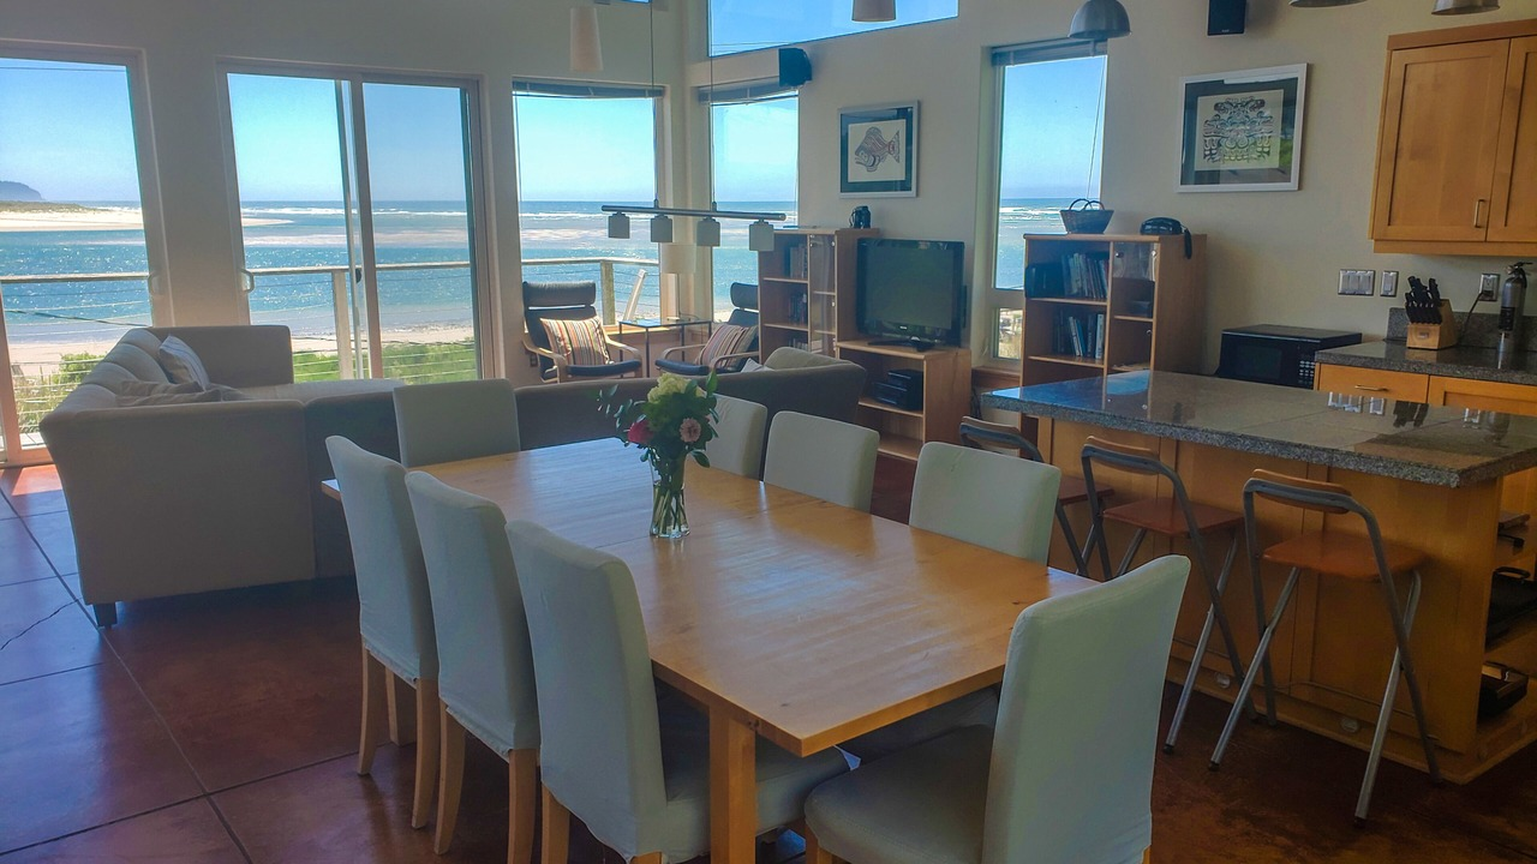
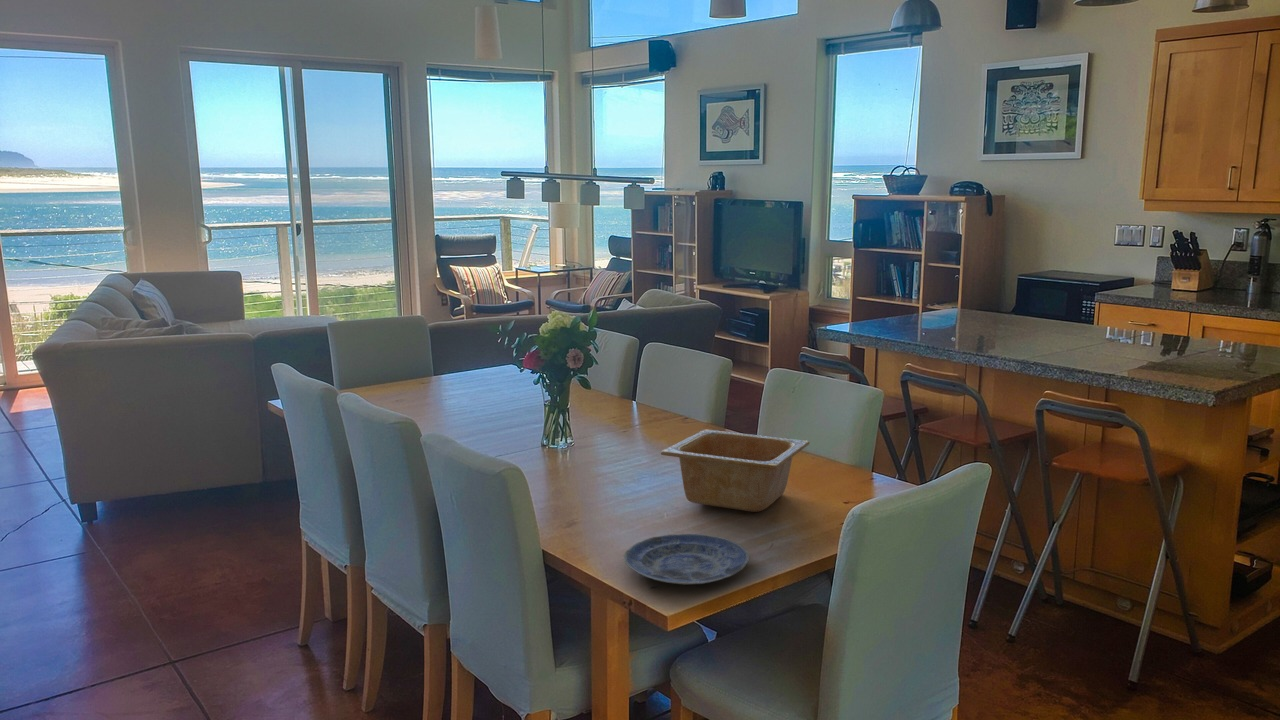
+ serving bowl (736, 471)
+ plate (686, 561)
